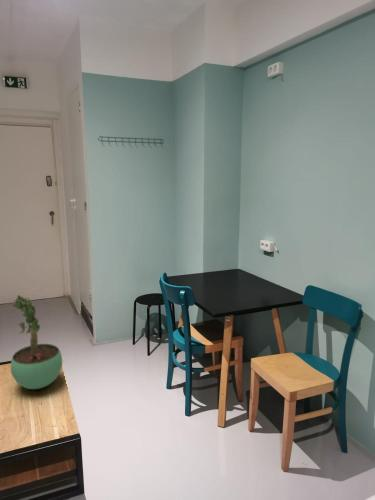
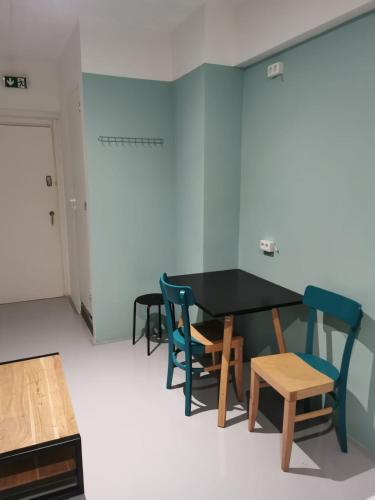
- potted plant (35, 342)
